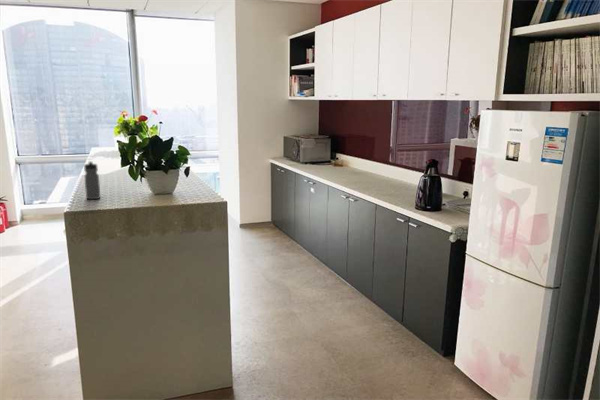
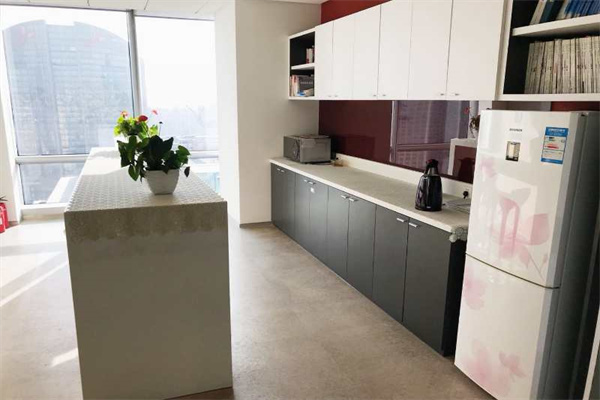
- water bottle (91, 180)
